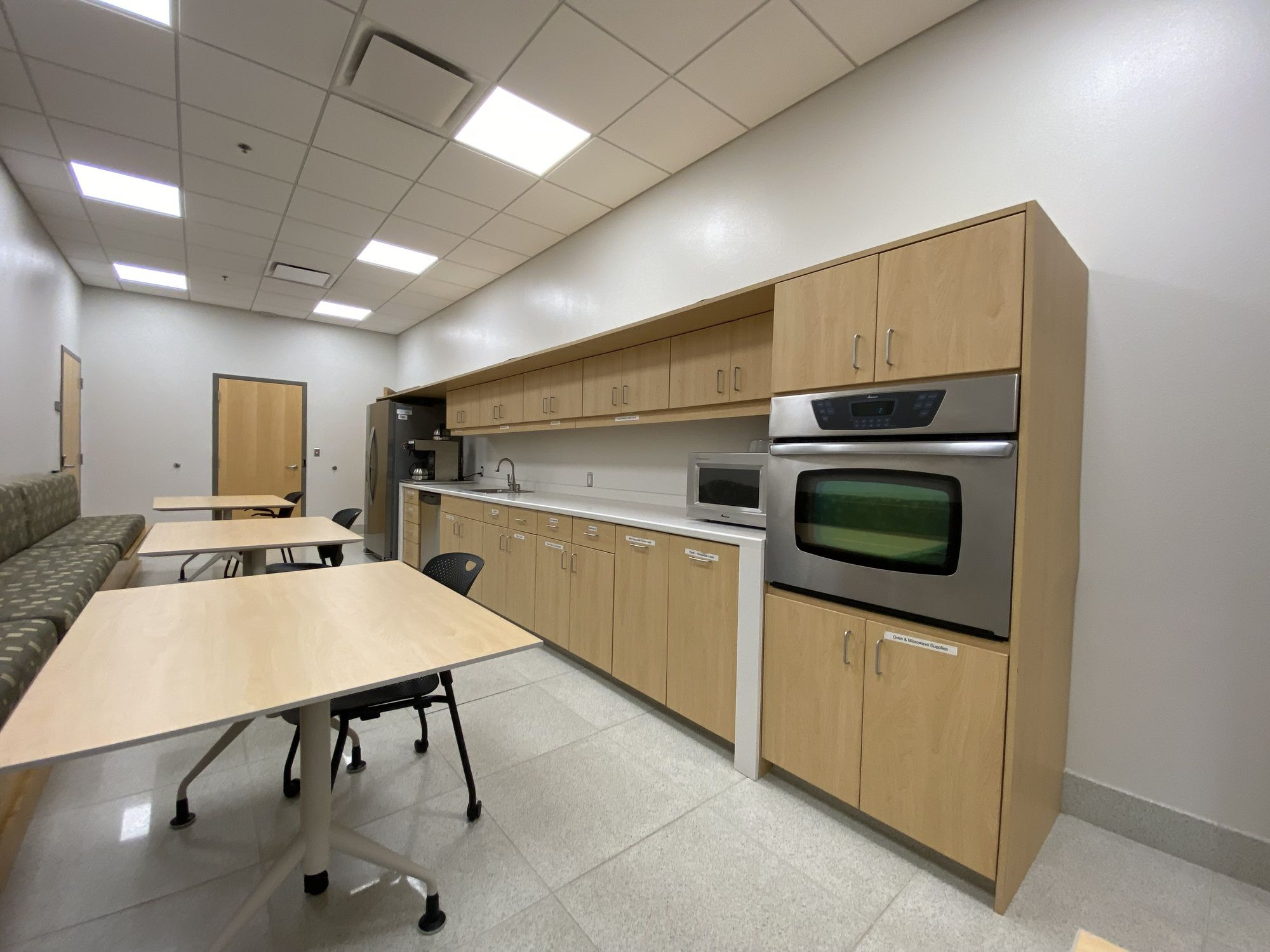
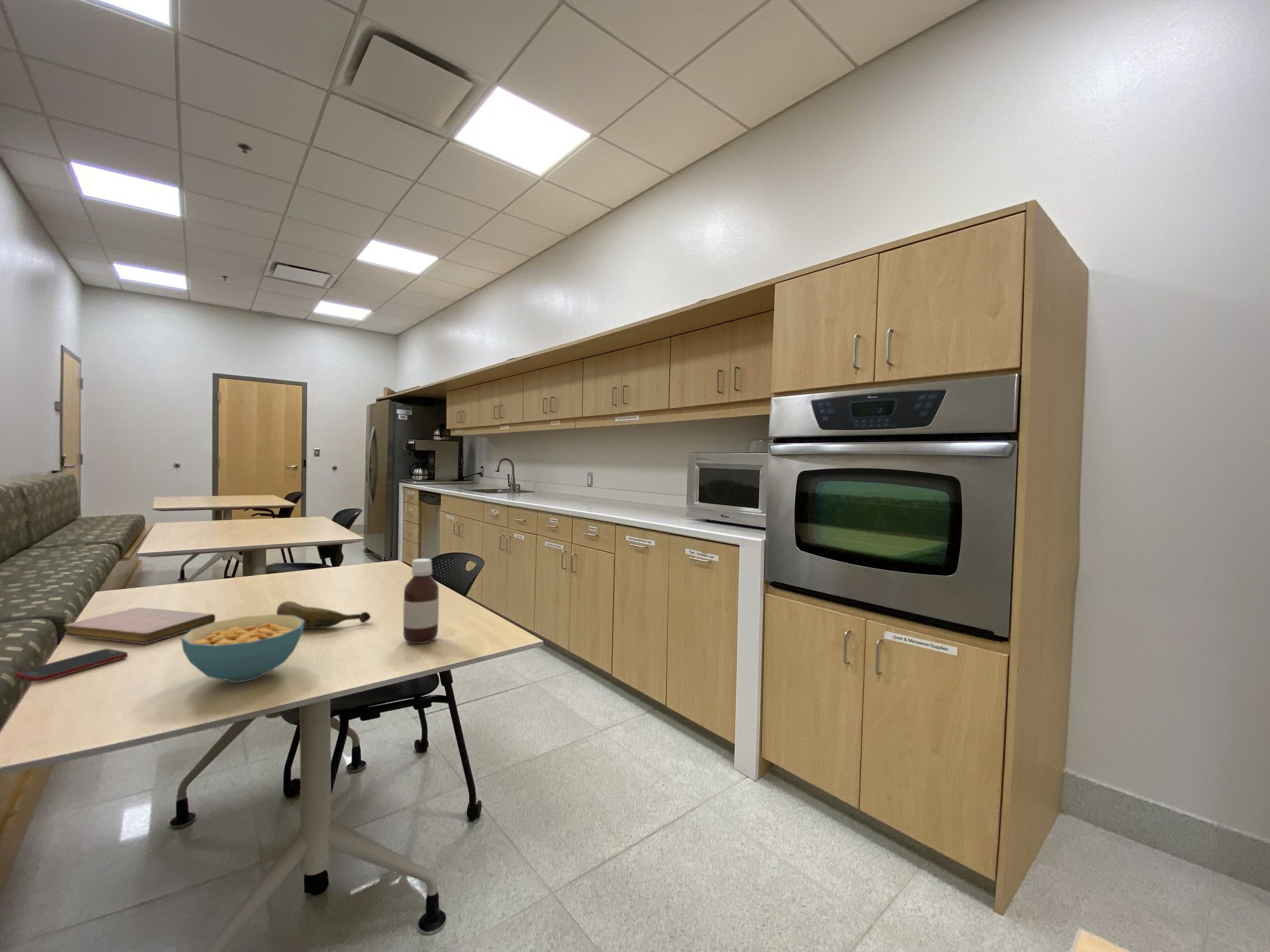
+ cell phone (74, 664)
+ cereal bowl (246, 652)
+ banana (321, 609)
+ notebook (142, 623)
+ bottle (421, 600)
